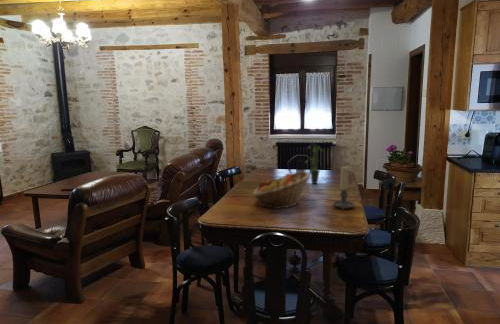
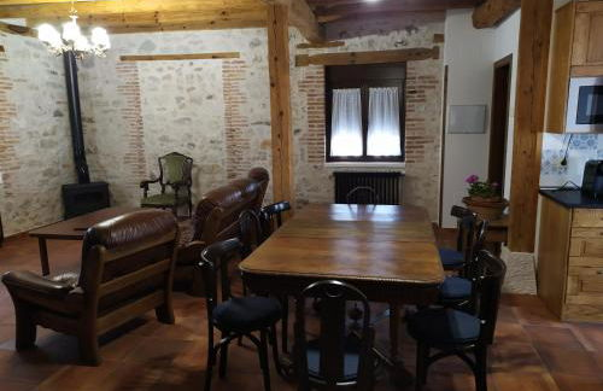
- potted plant (314, 164)
- fruit basket (281, 188)
- candle holder (344, 187)
